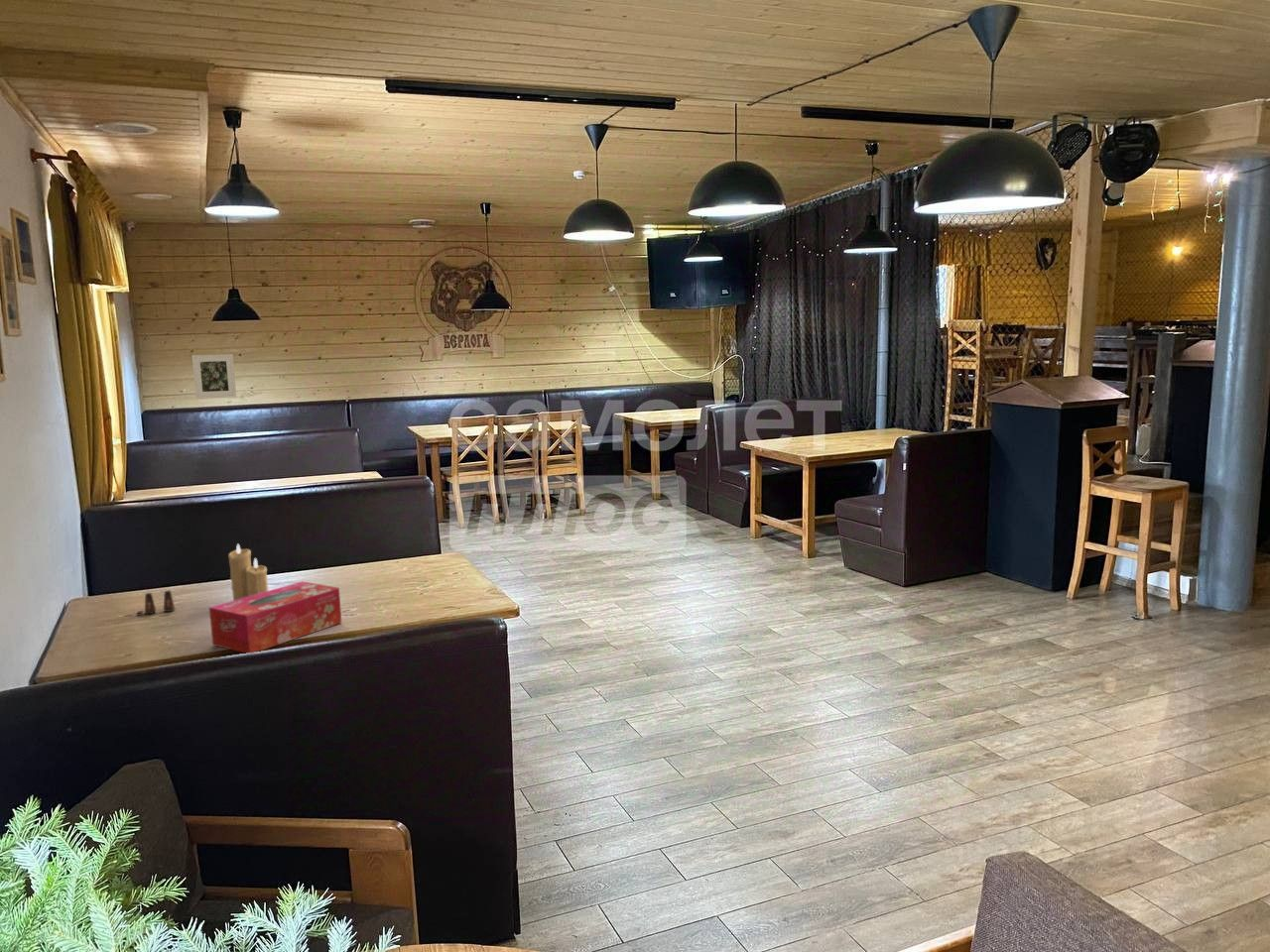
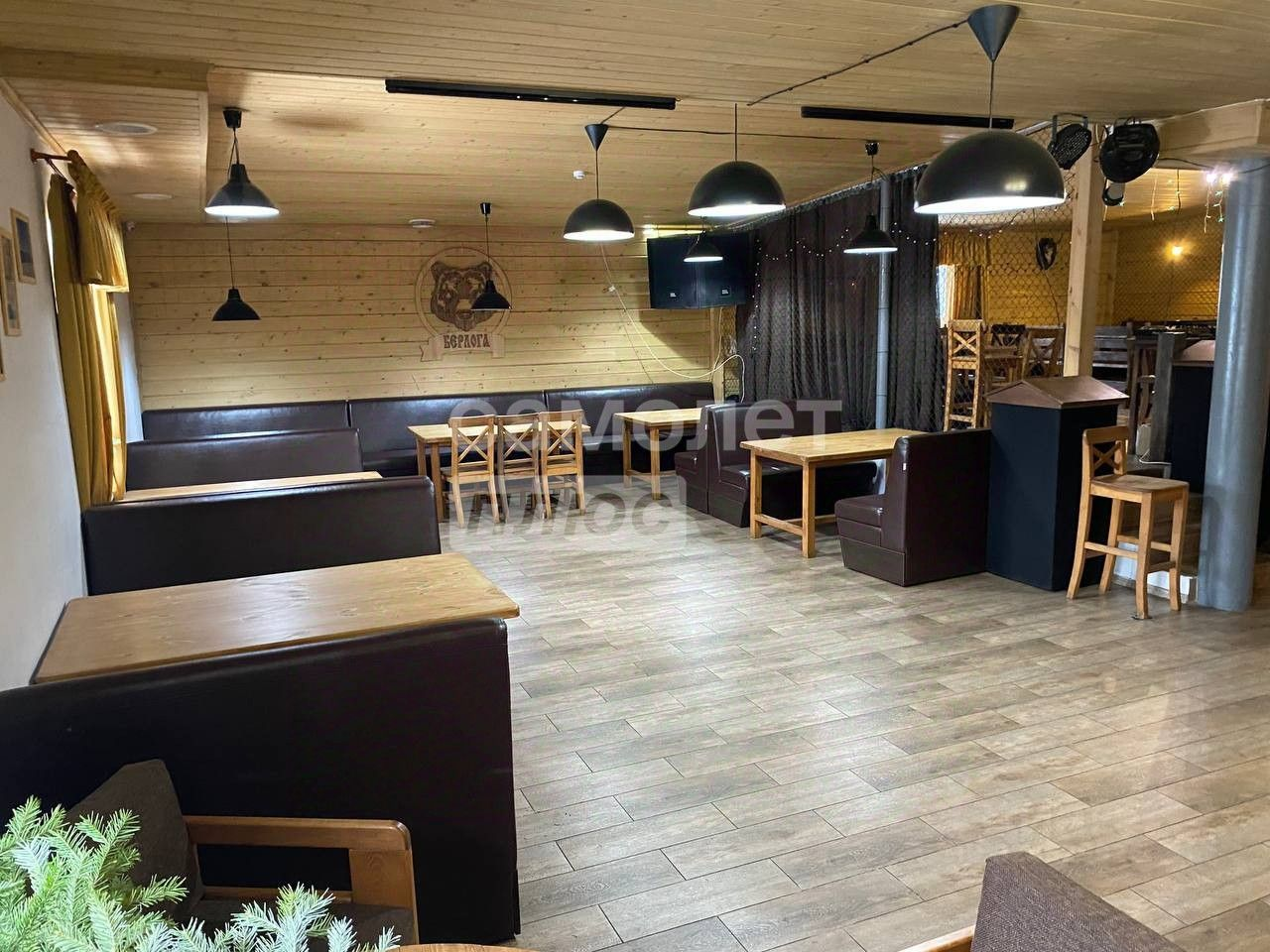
- candle (248, 573)
- tissue box (278, 615)
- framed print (214, 376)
- salt shaker (153, 602)
